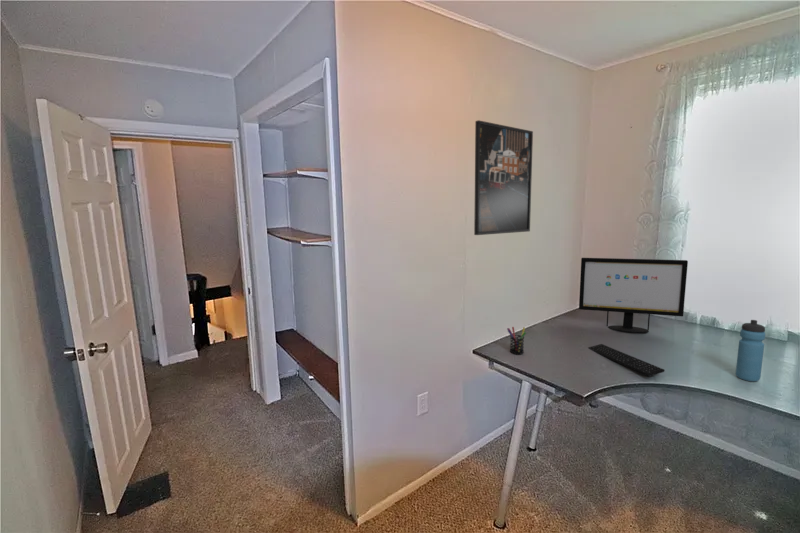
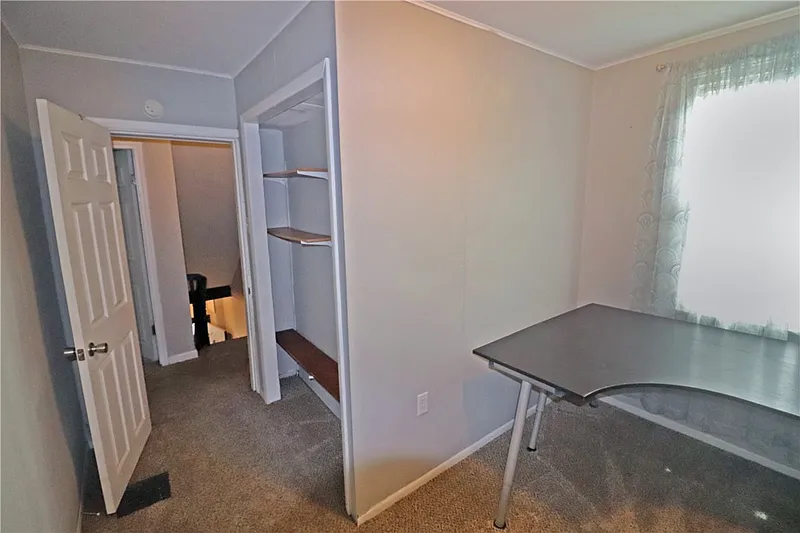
- pen holder (517, 339)
- water bottle (750, 349)
- computer monitor (629, 295)
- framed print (504, 180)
- keyboard (622, 358)
